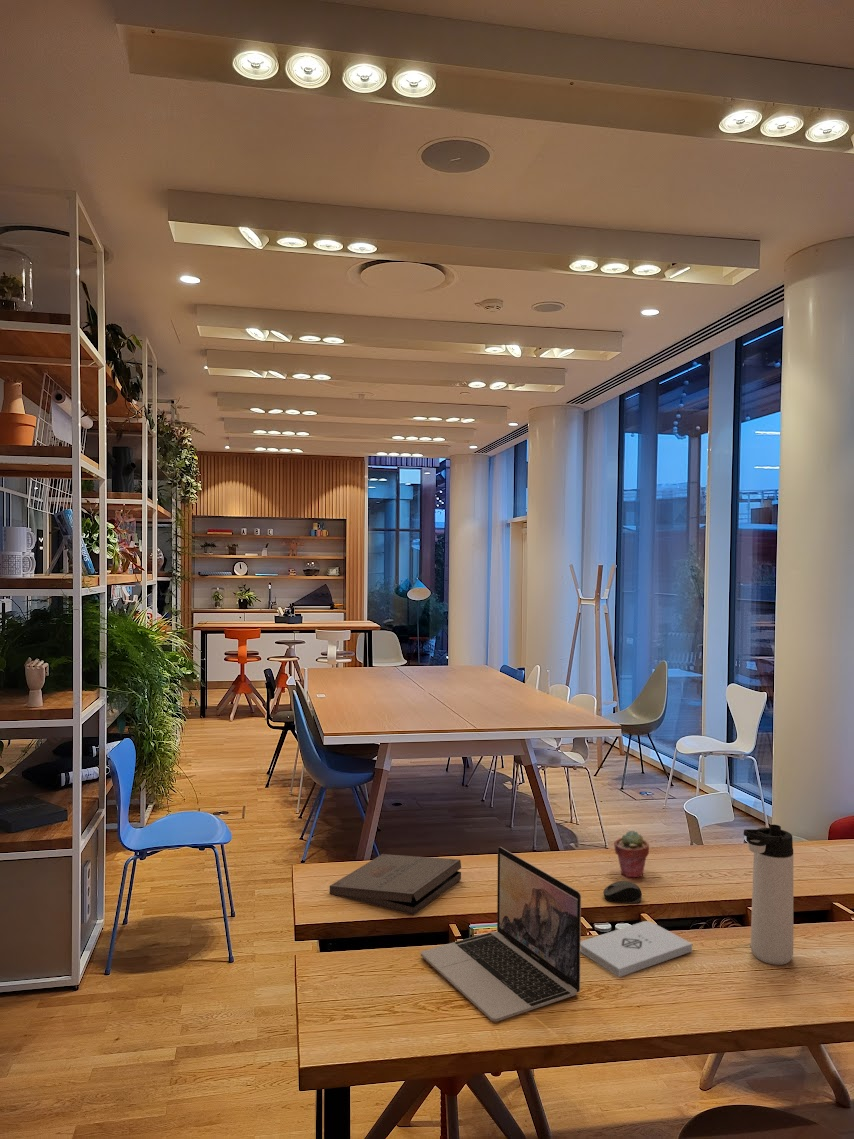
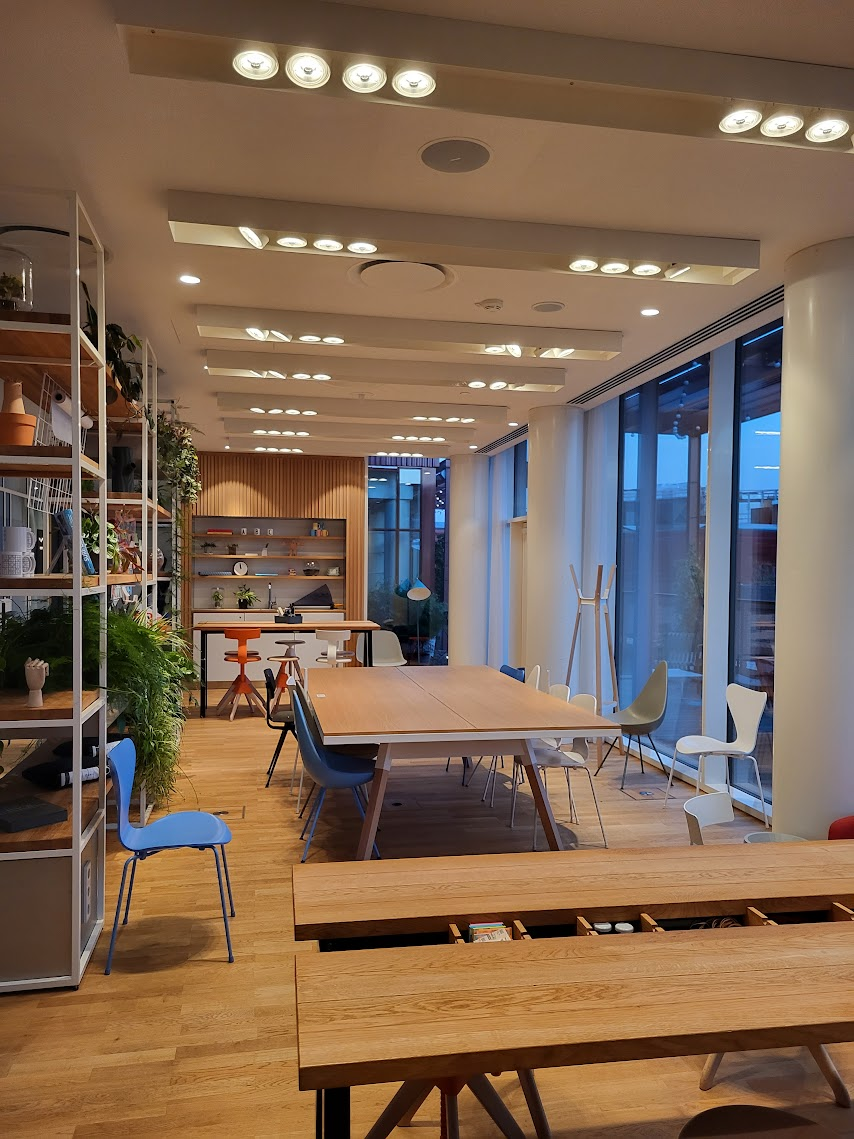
- notepad (634, 946)
- pizza box (397, 876)
- laptop (497, 926)
- potted succulent (631, 852)
- thermos bottle (766, 893)
- computer mouse (622, 890)
